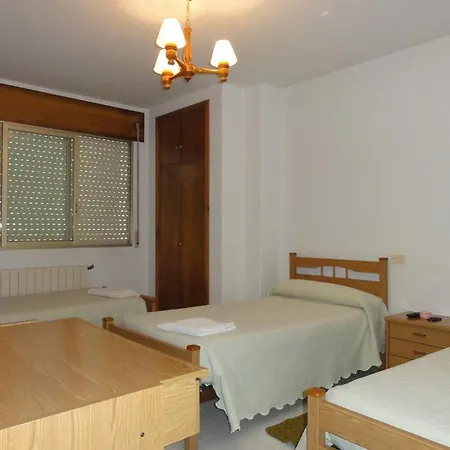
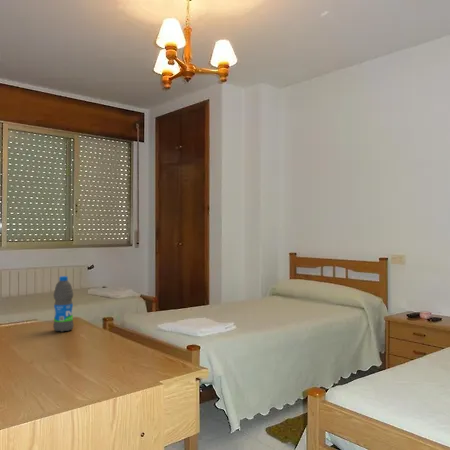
+ water bottle (63, 303)
